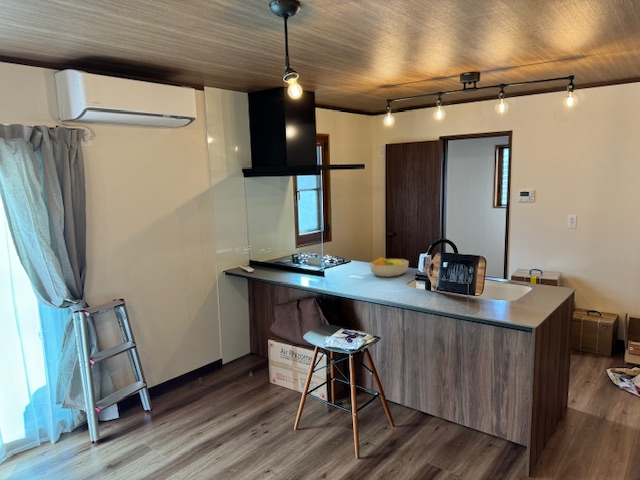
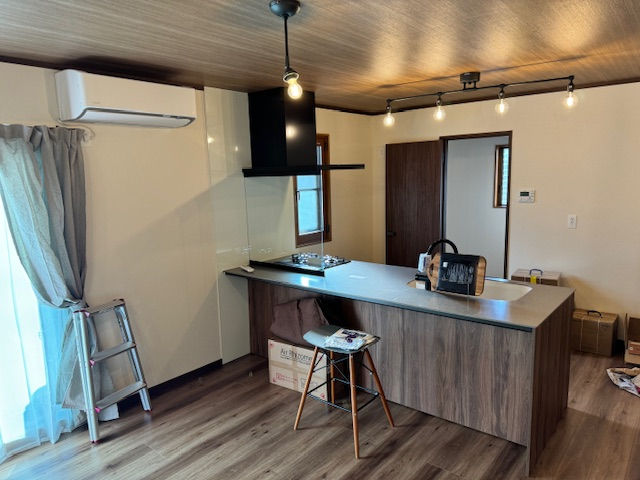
- fruit bowl (389, 265)
